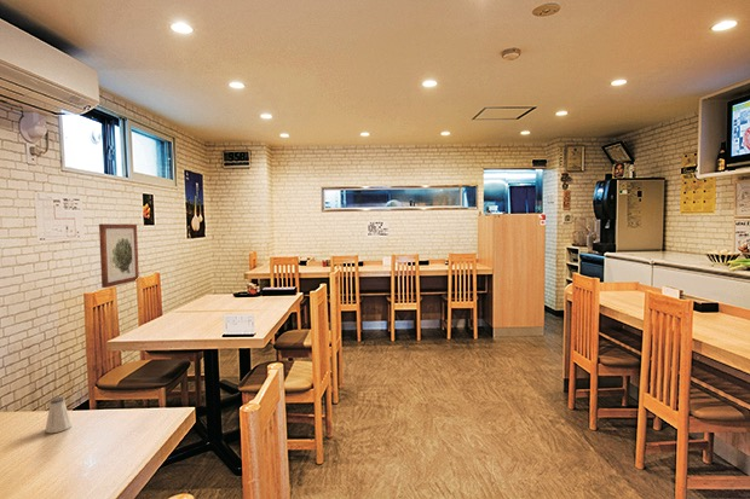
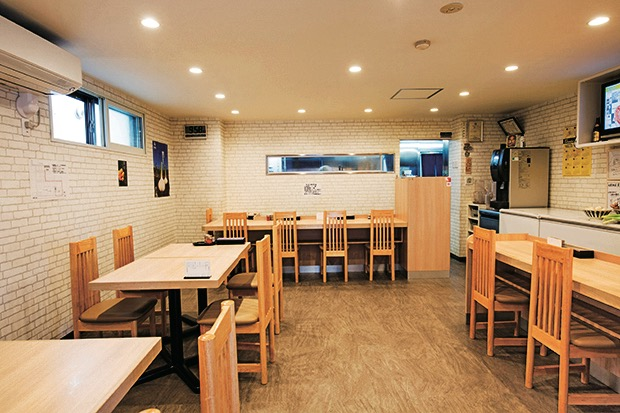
- saltshaker (57, 413)
- wall art (120, 254)
